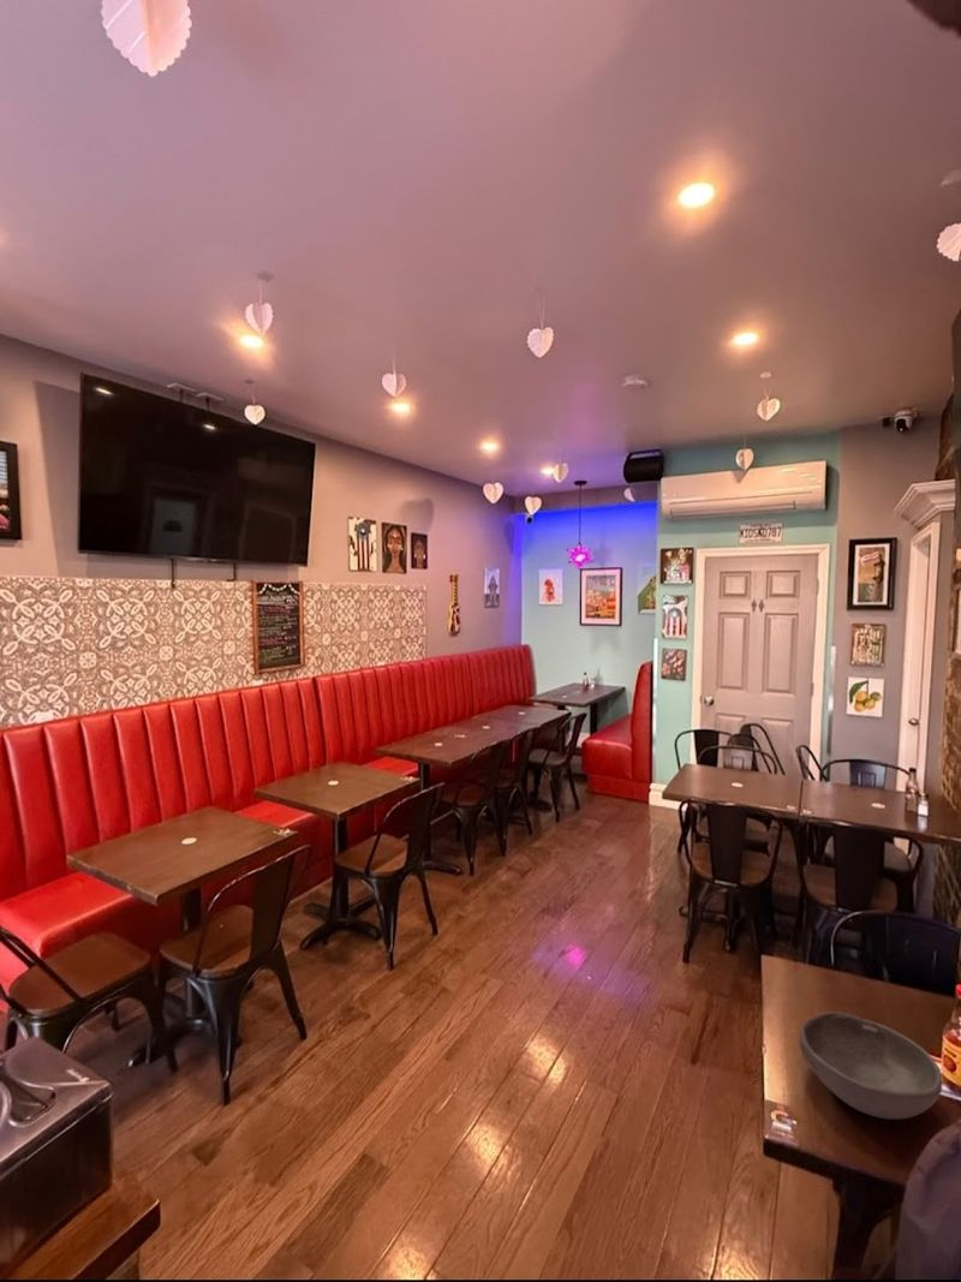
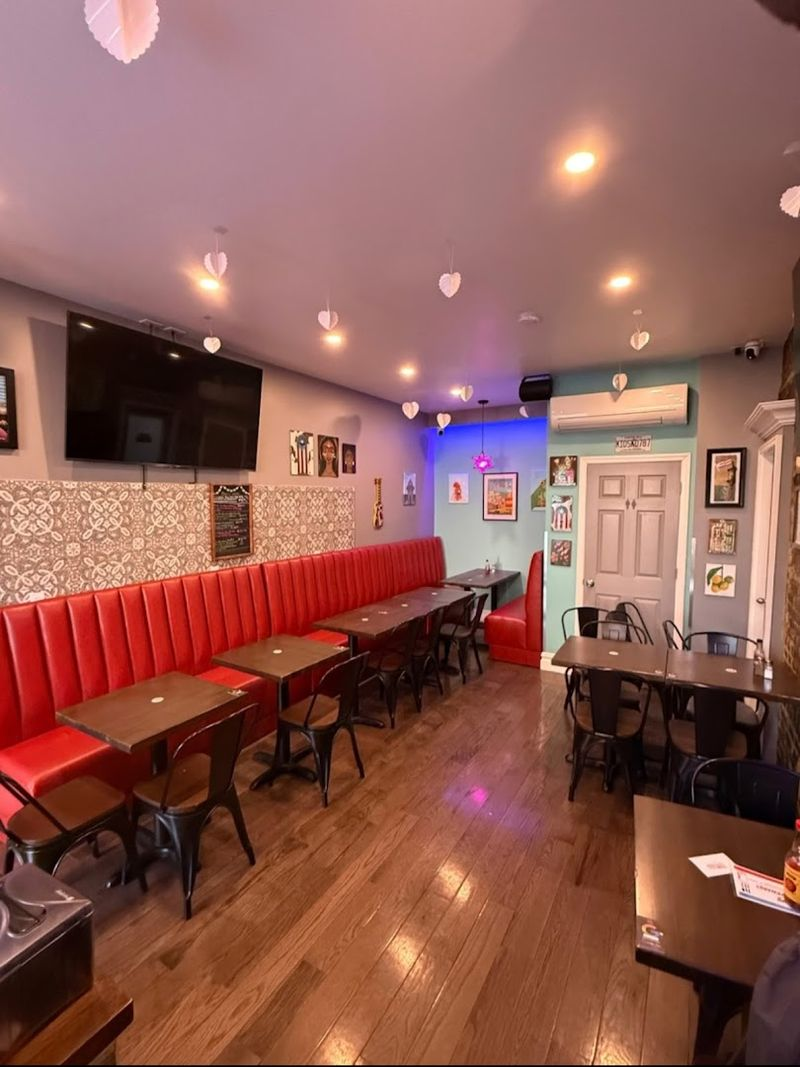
- bowl (866, 1071)
